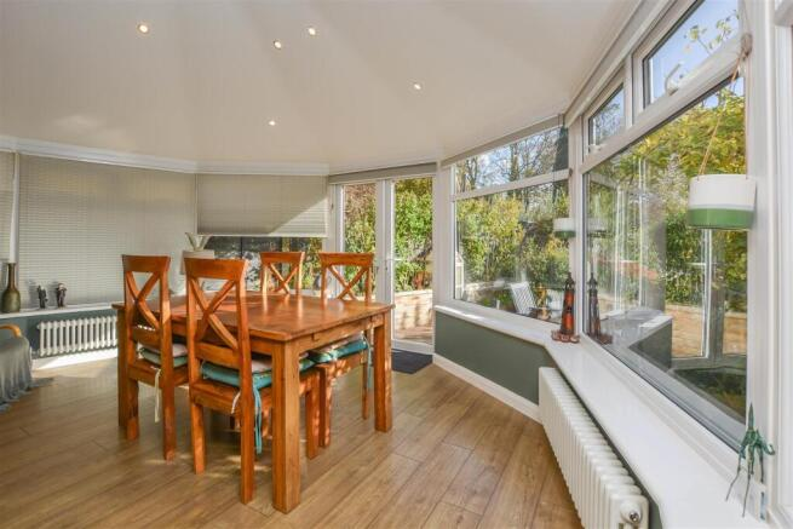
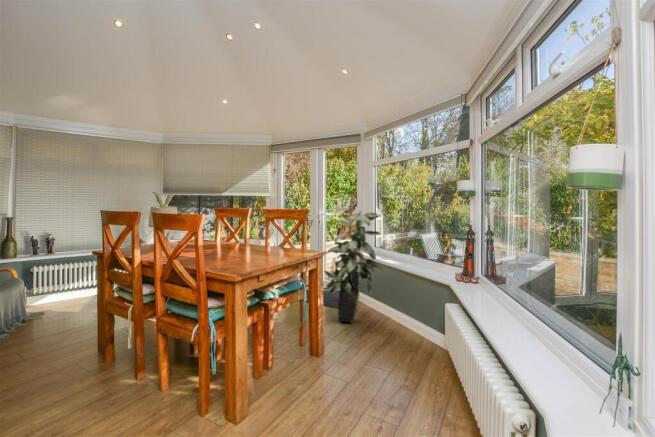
+ indoor plant (351, 263)
